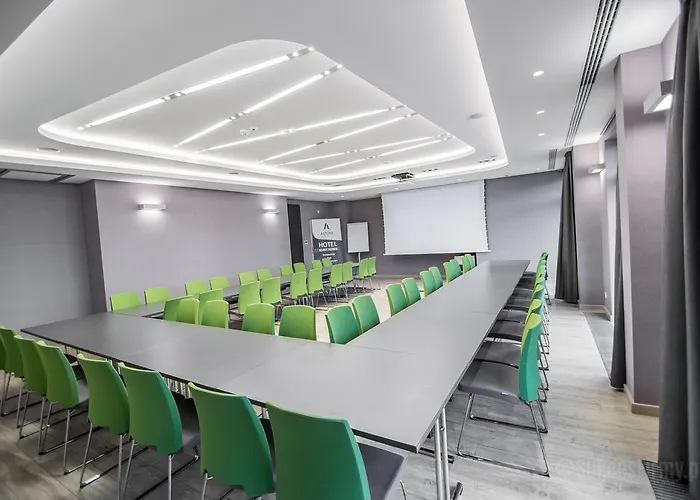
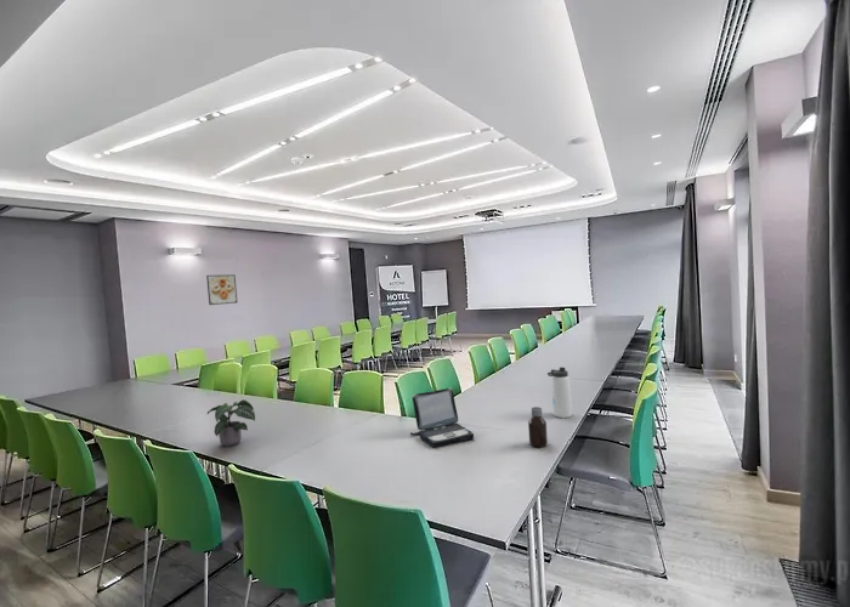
+ bottle (537, 426)
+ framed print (222, 289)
+ potted plant (231, 422)
+ laptop (441, 415)
+ thermos bottle (559, 390)
